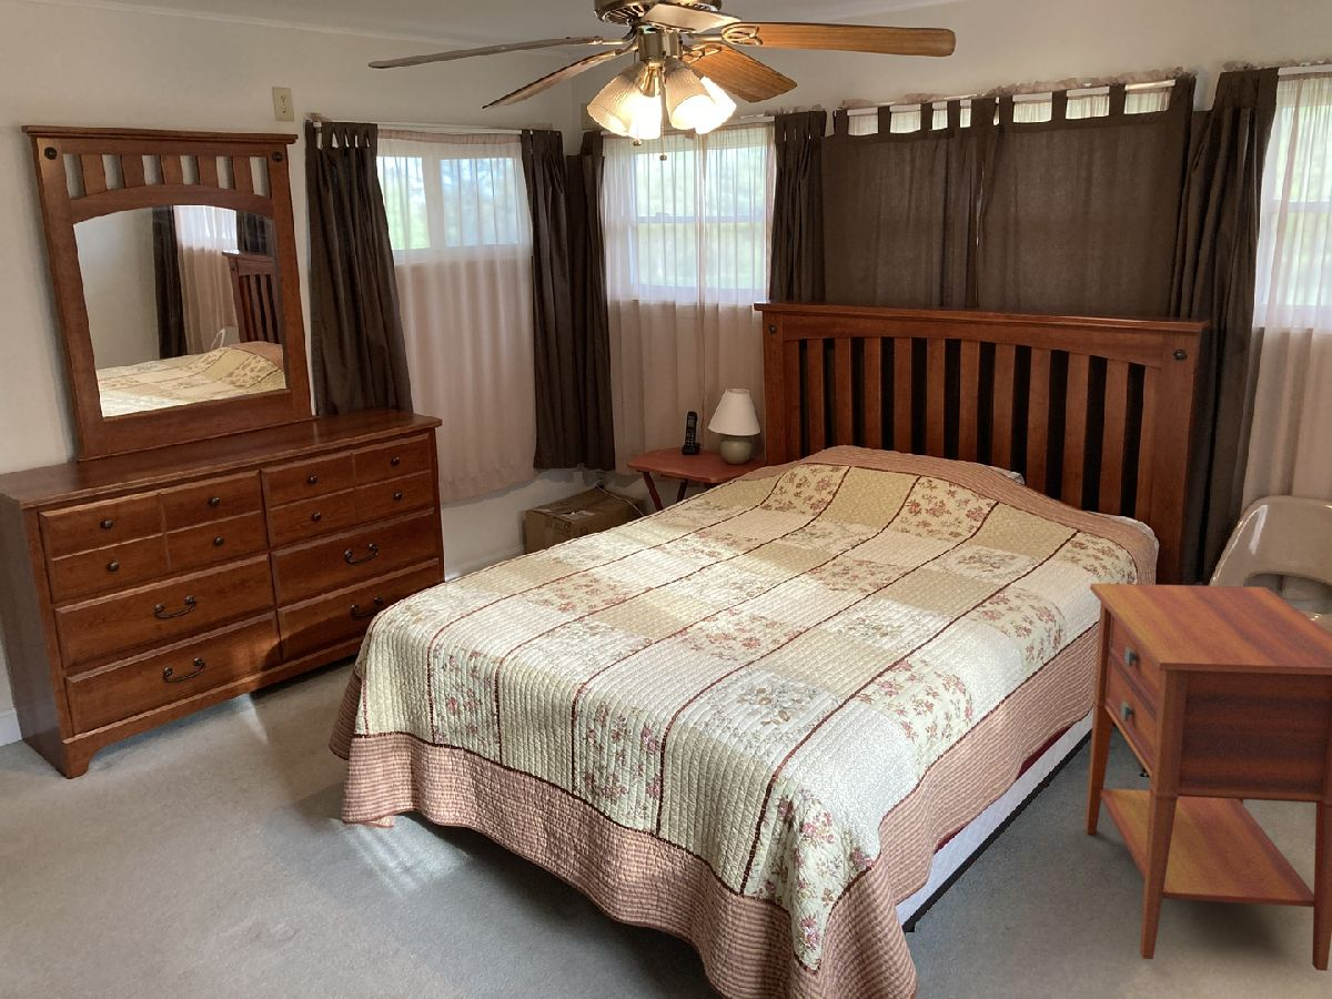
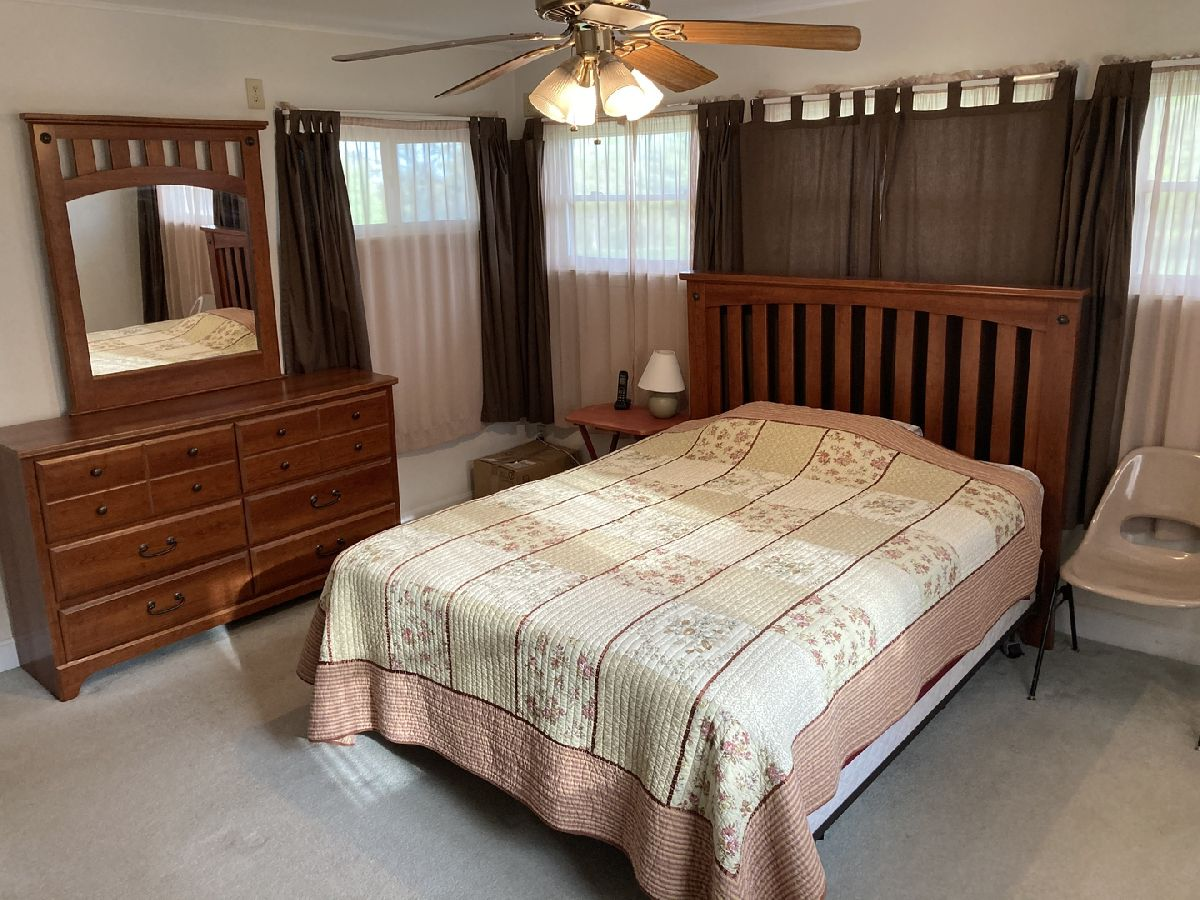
- nightstand (1204, 761)
